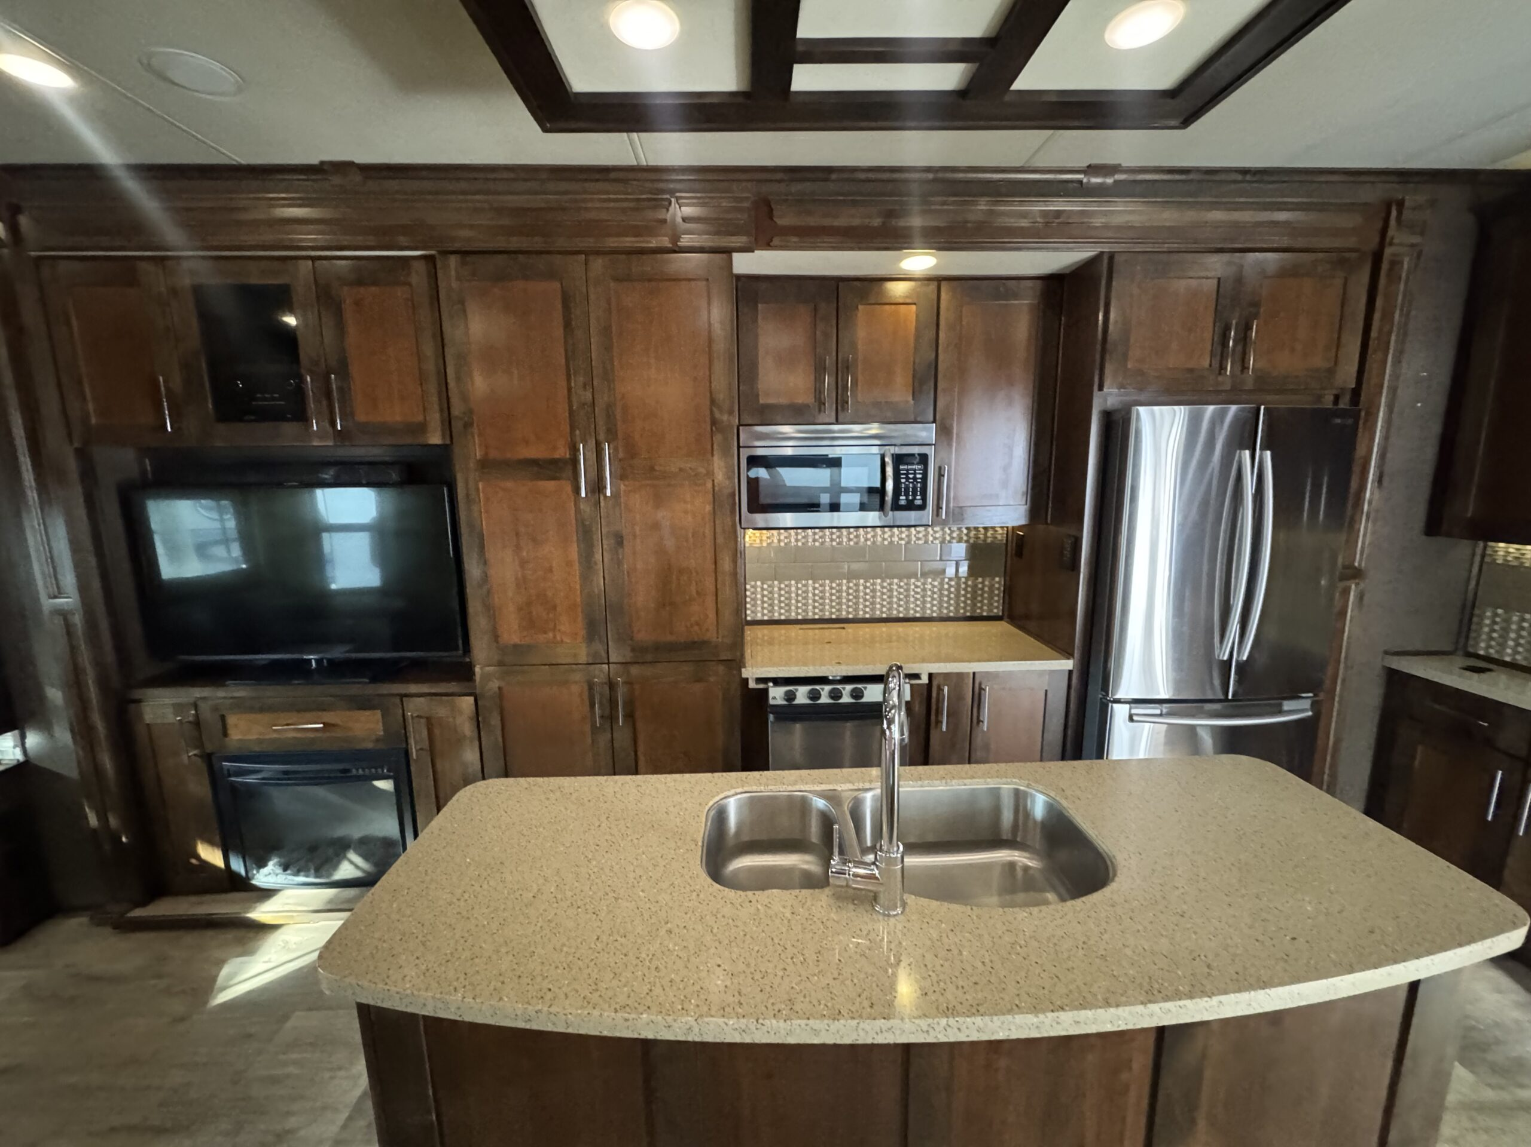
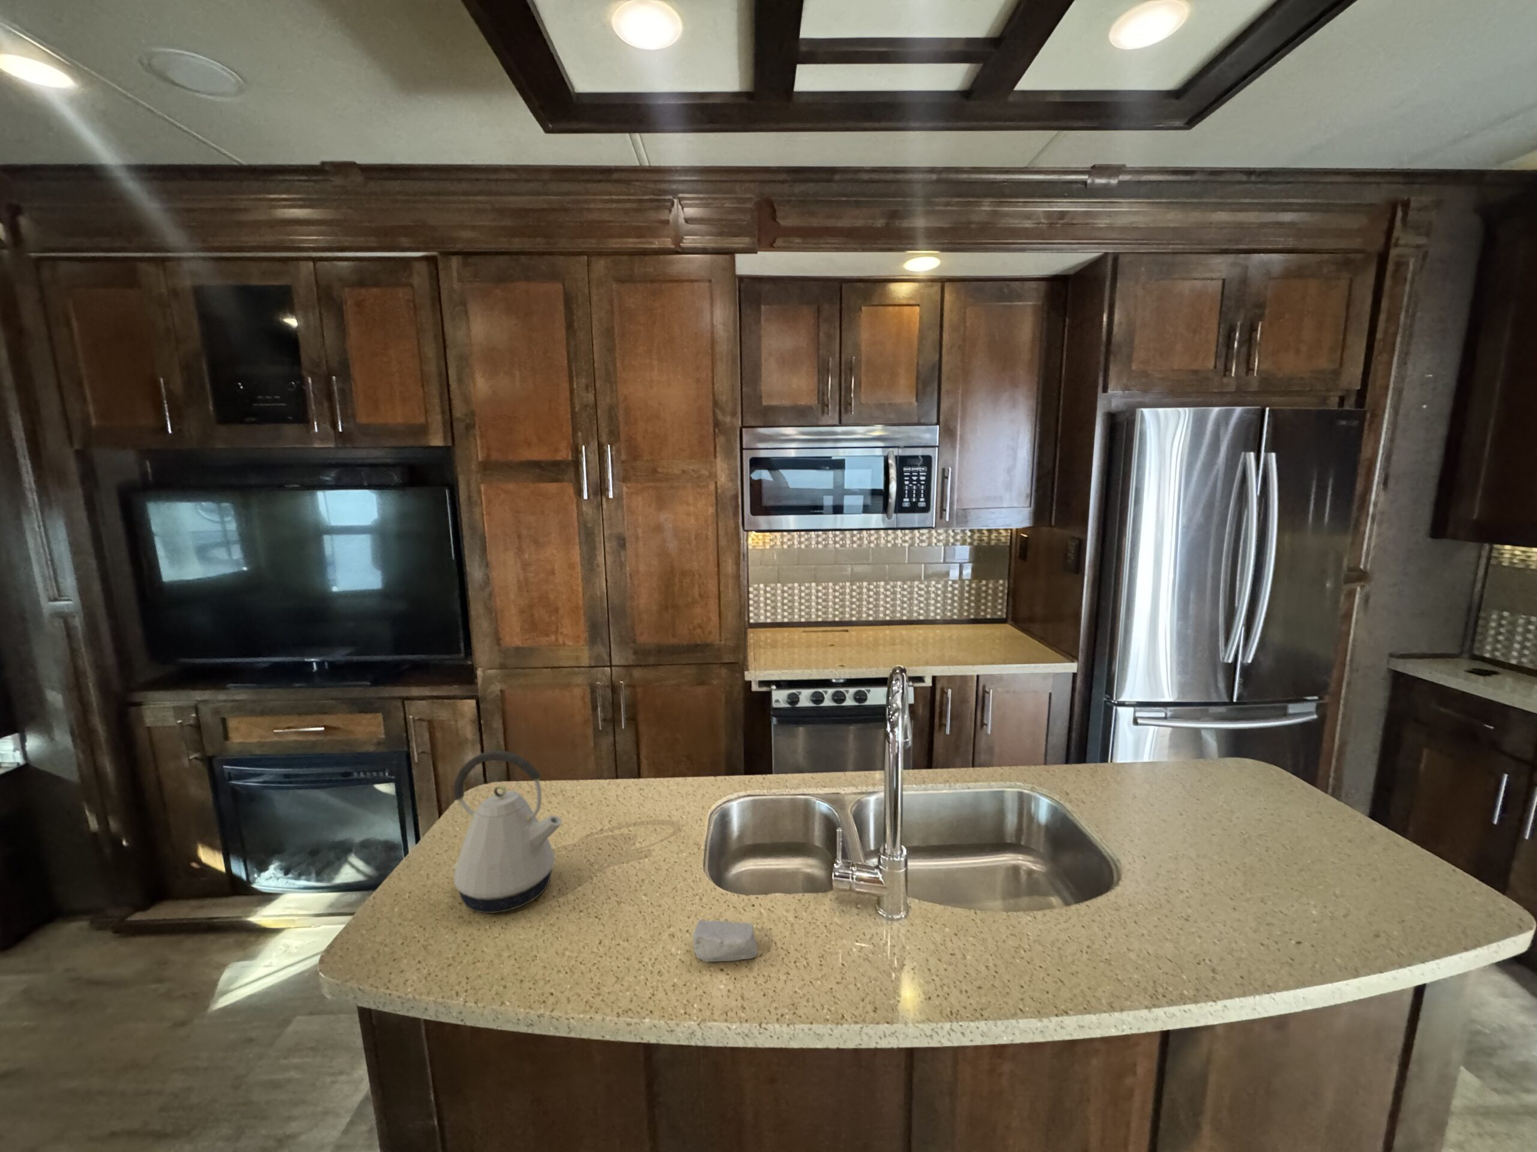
+ soap bar (724, 938)
+ kettle (506, 822)
